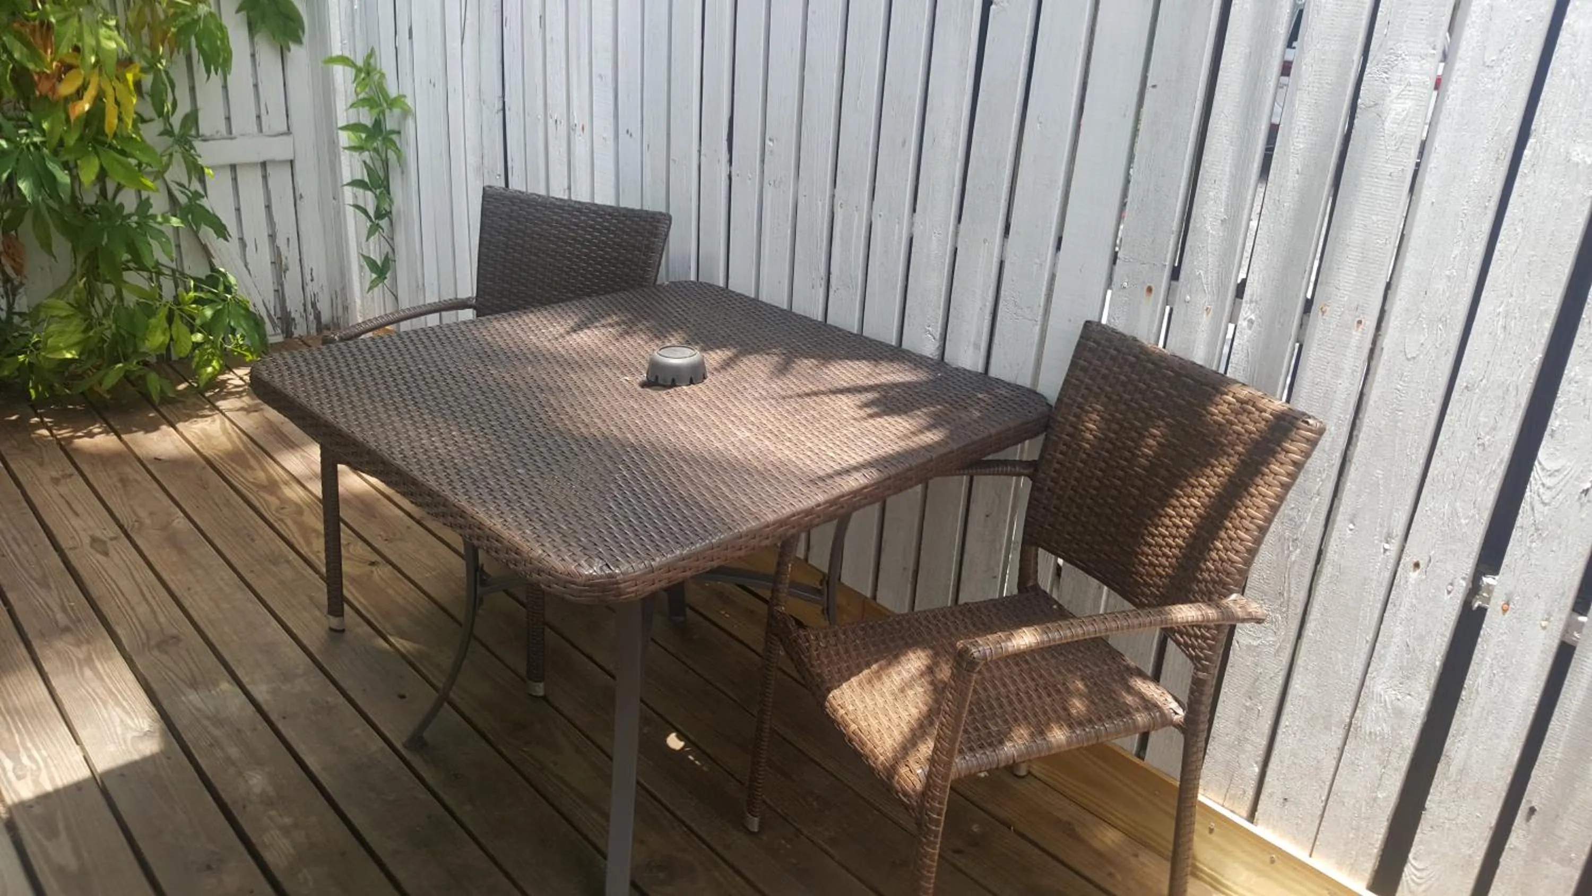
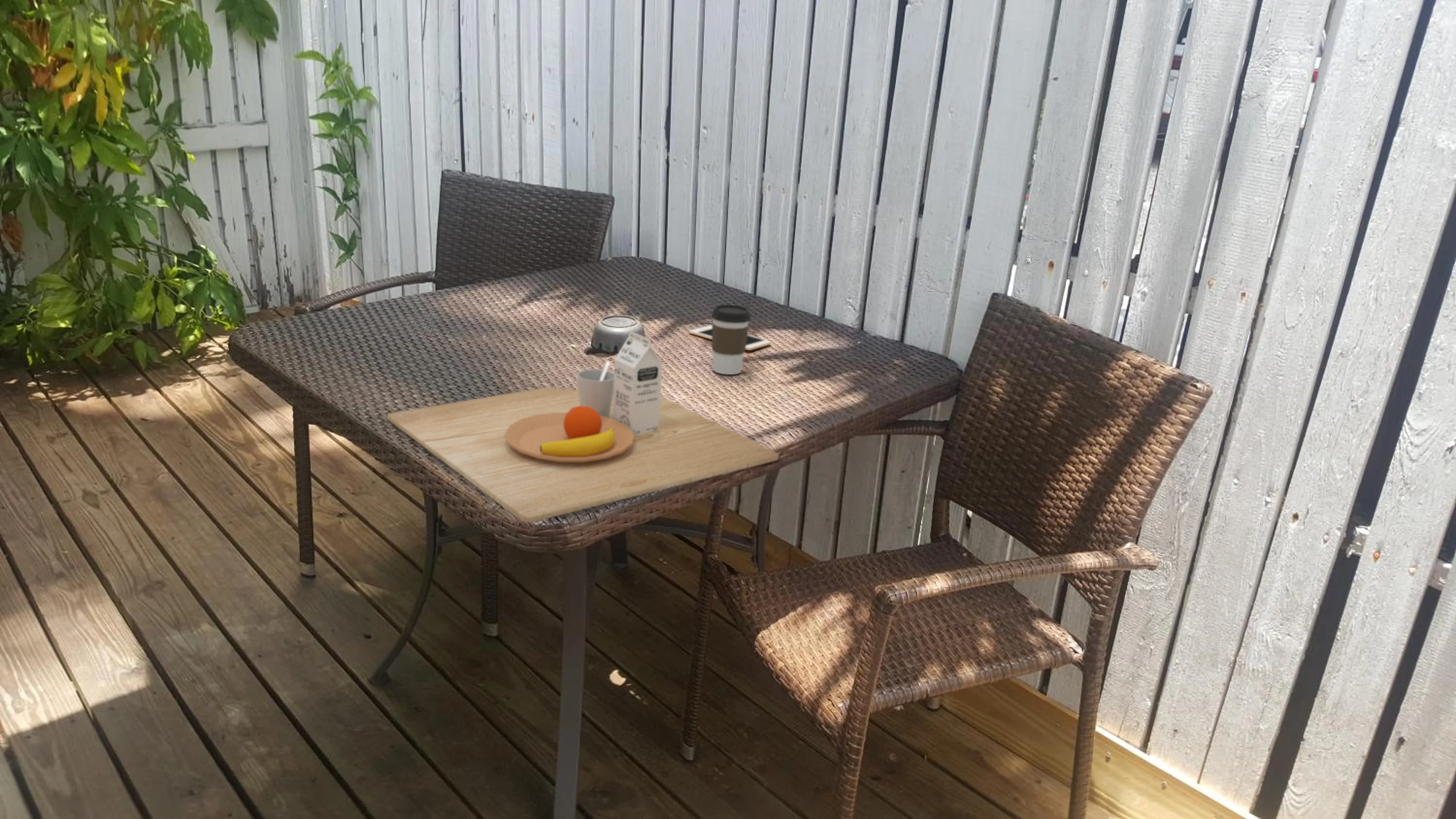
+ coffee cup (729, 340)
+ cutting board (582, 390)
+ cell phone (746, 340)
